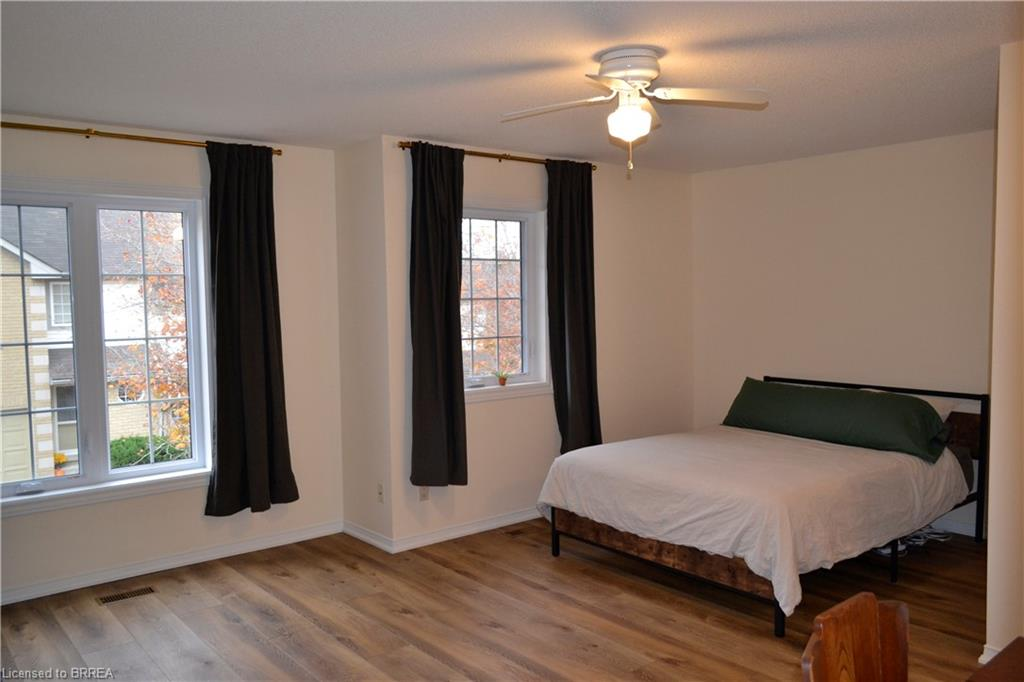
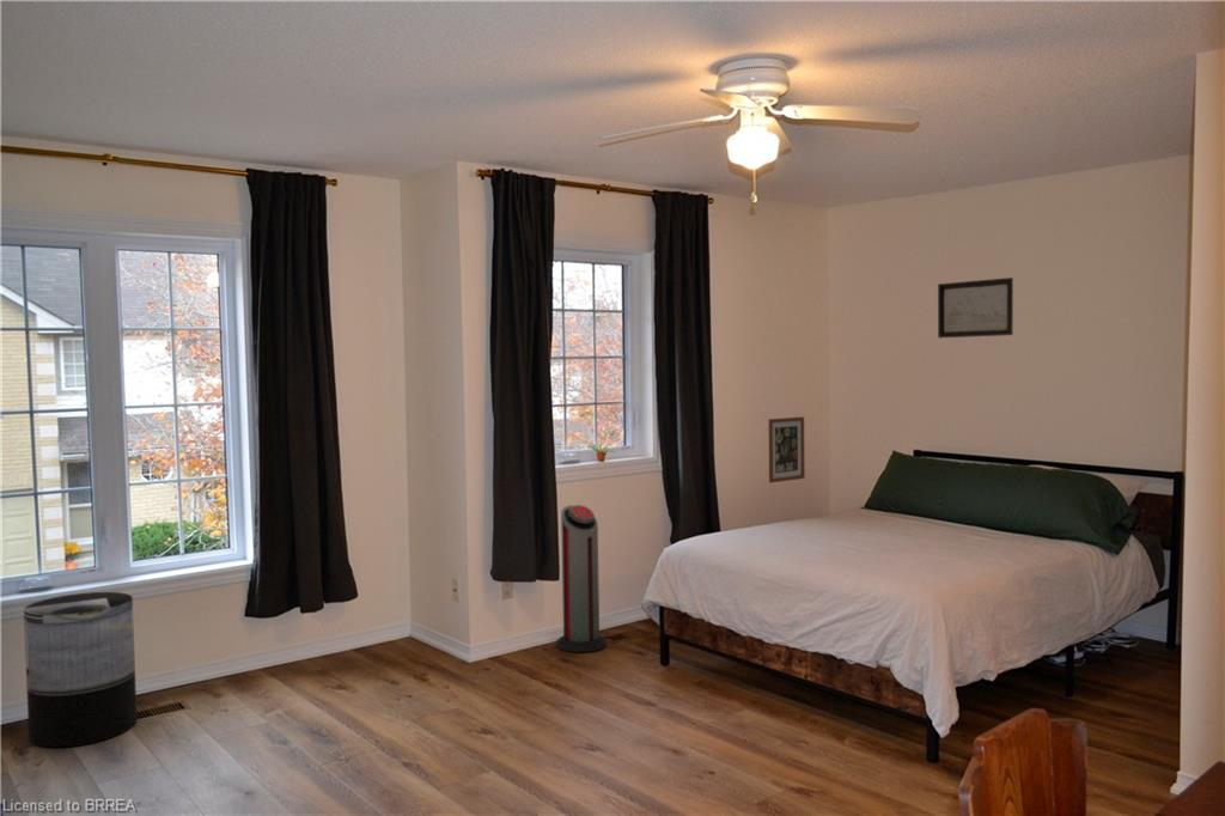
+ air purifier (580, 574)
+ wall art (974, 309)
+ wall art (786, 449)
+ trash can (81, 665)
